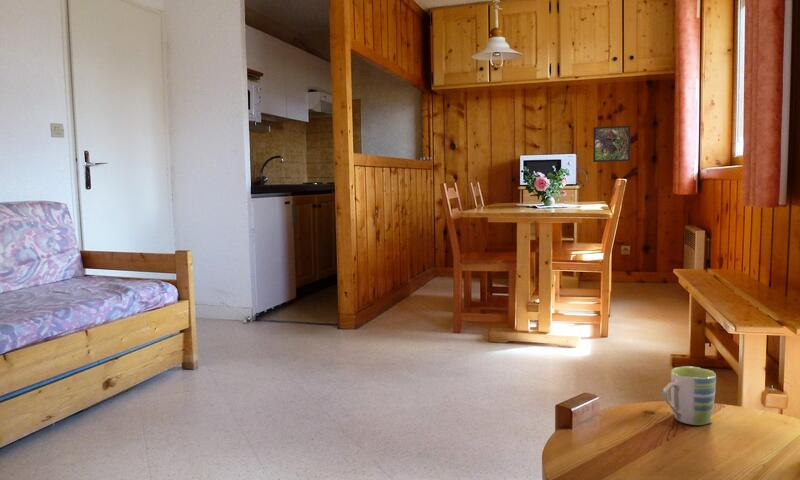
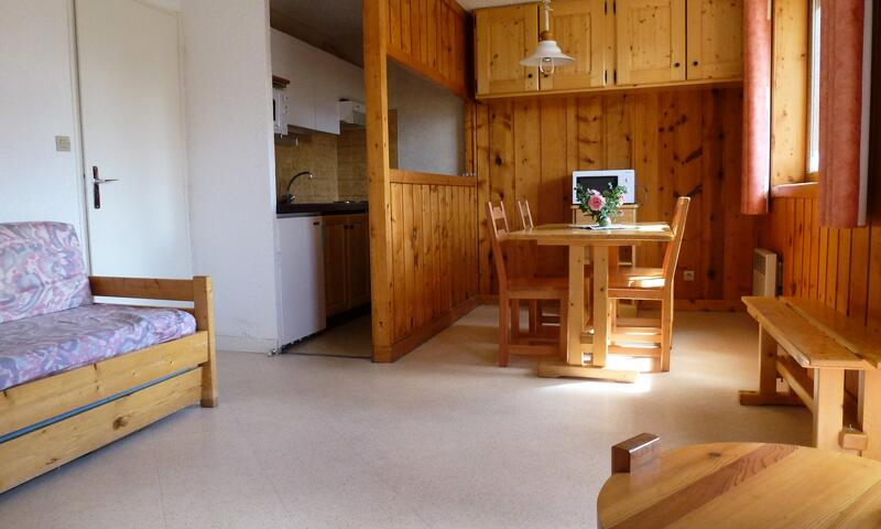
- mug (686, 396)
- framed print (611, 144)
